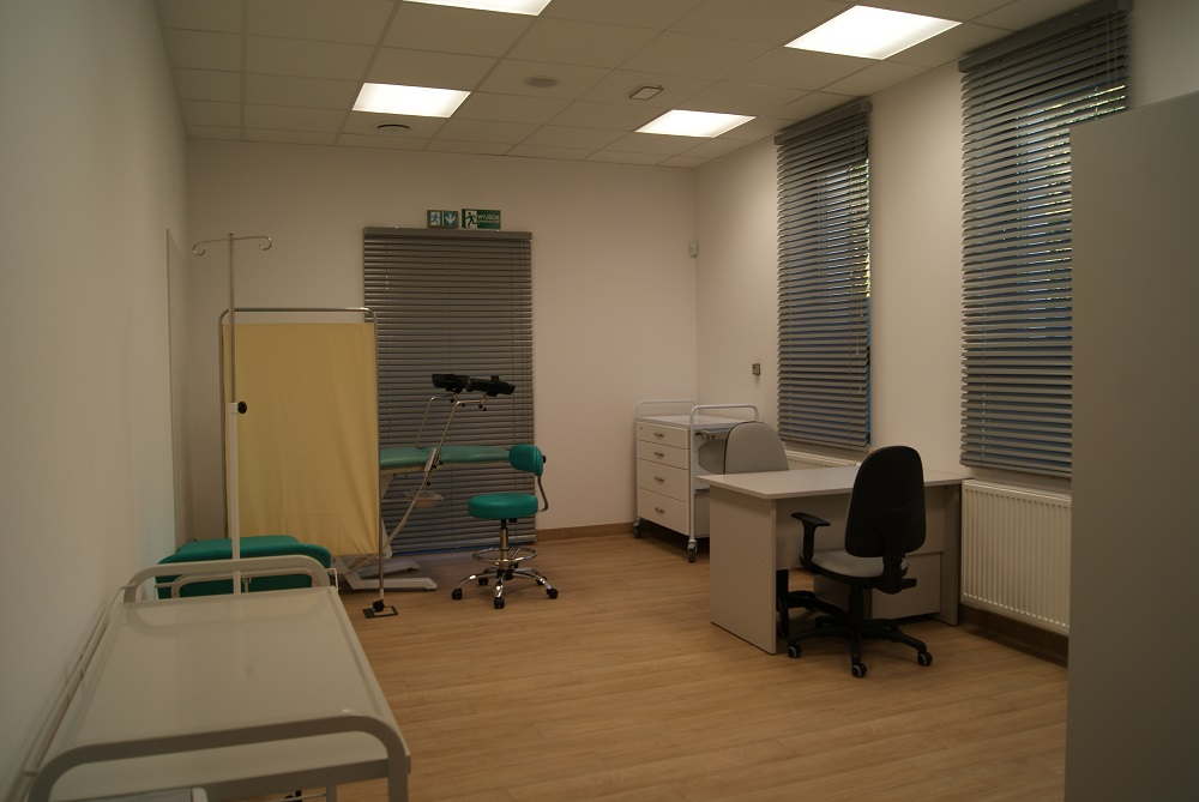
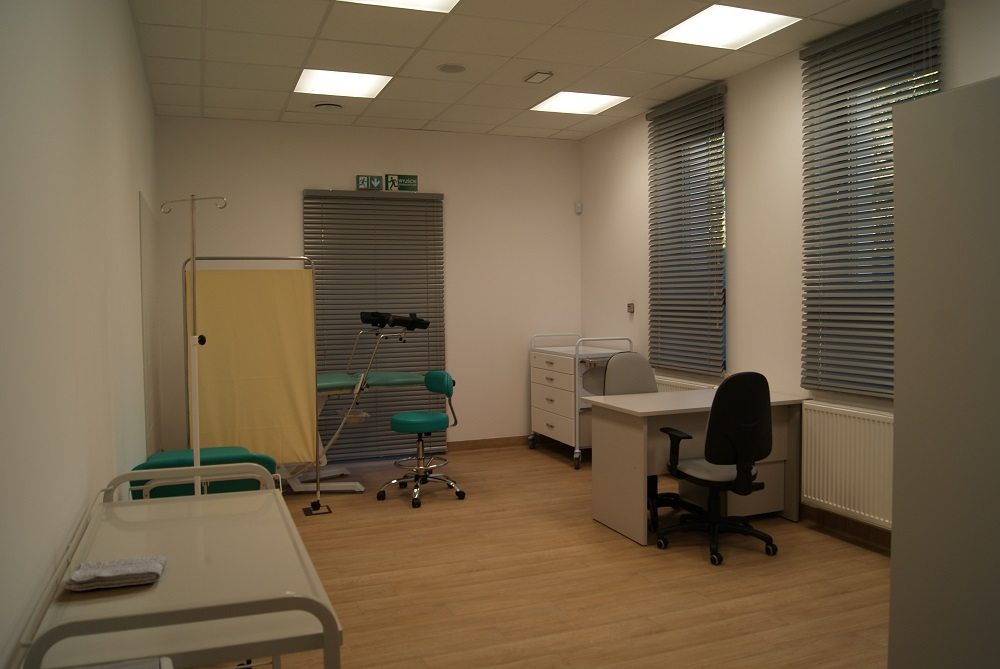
+ washcloth (118, 571)
